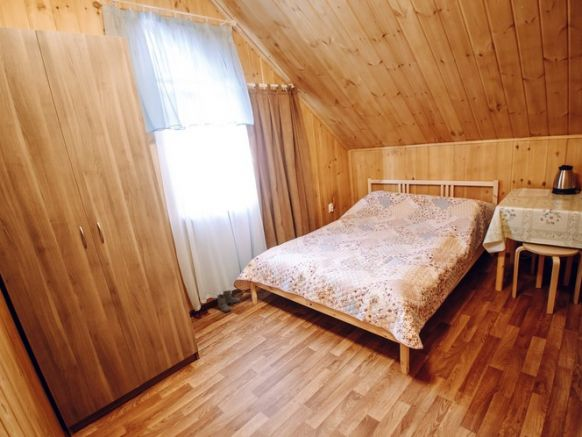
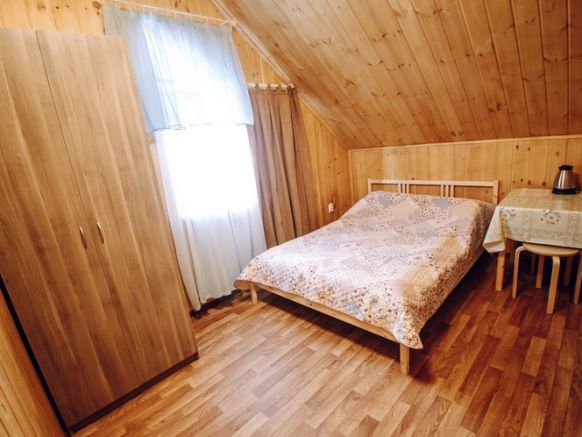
- boots (227, 300)
